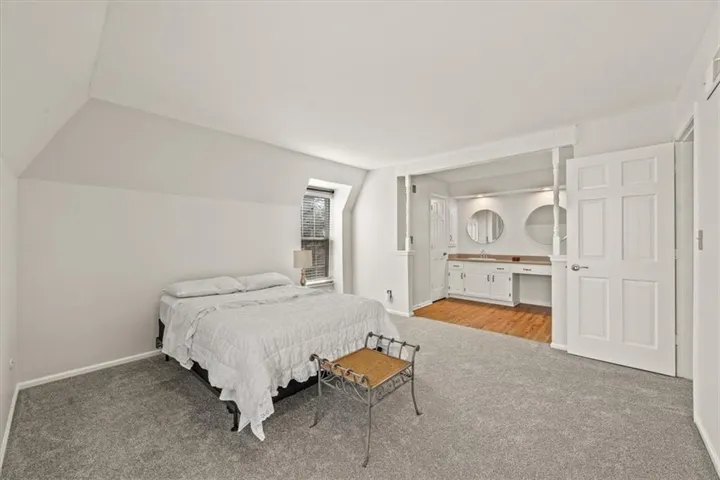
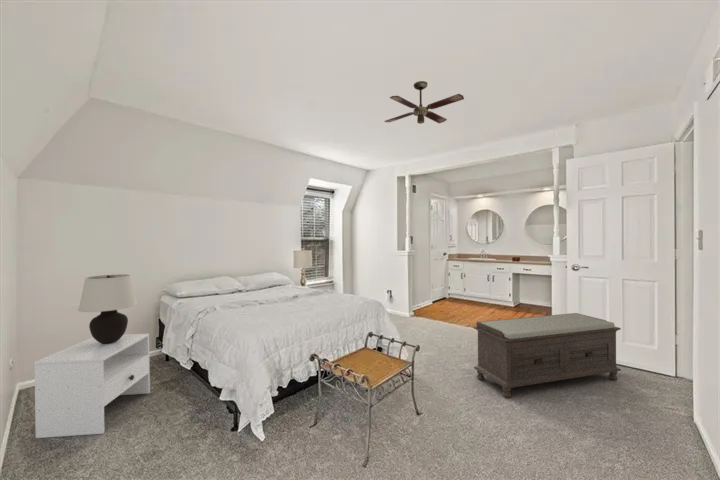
+ table lamp (109, 308)
+ nightstand (102, 379)
+ bench (546, 350)
+ ceiling fan (420, 103)
